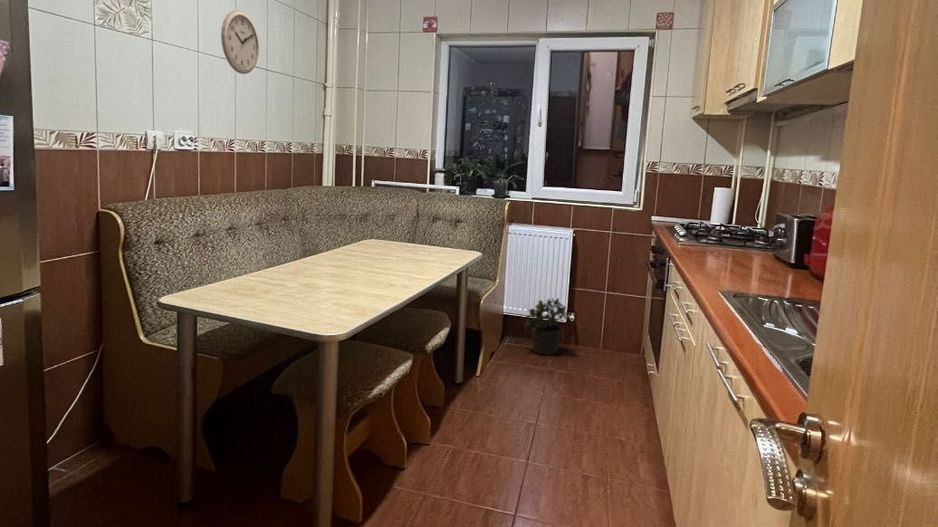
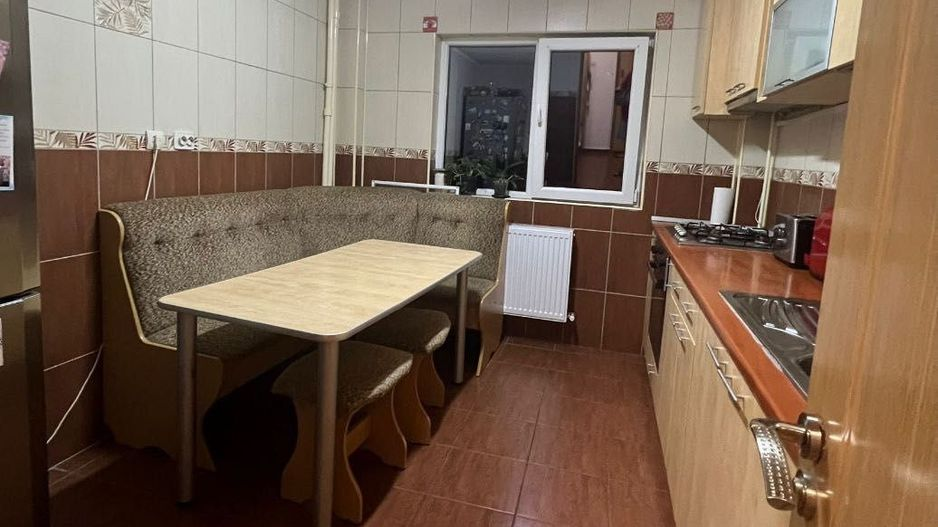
- potted plant (549, 324)
- wall clock (242, 42)
